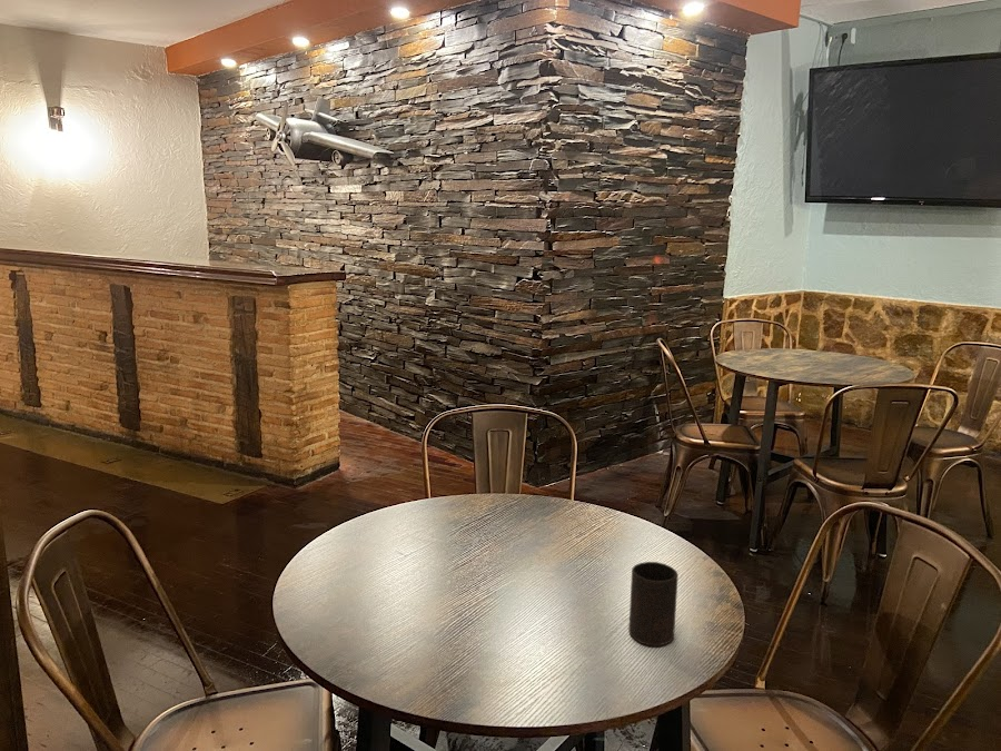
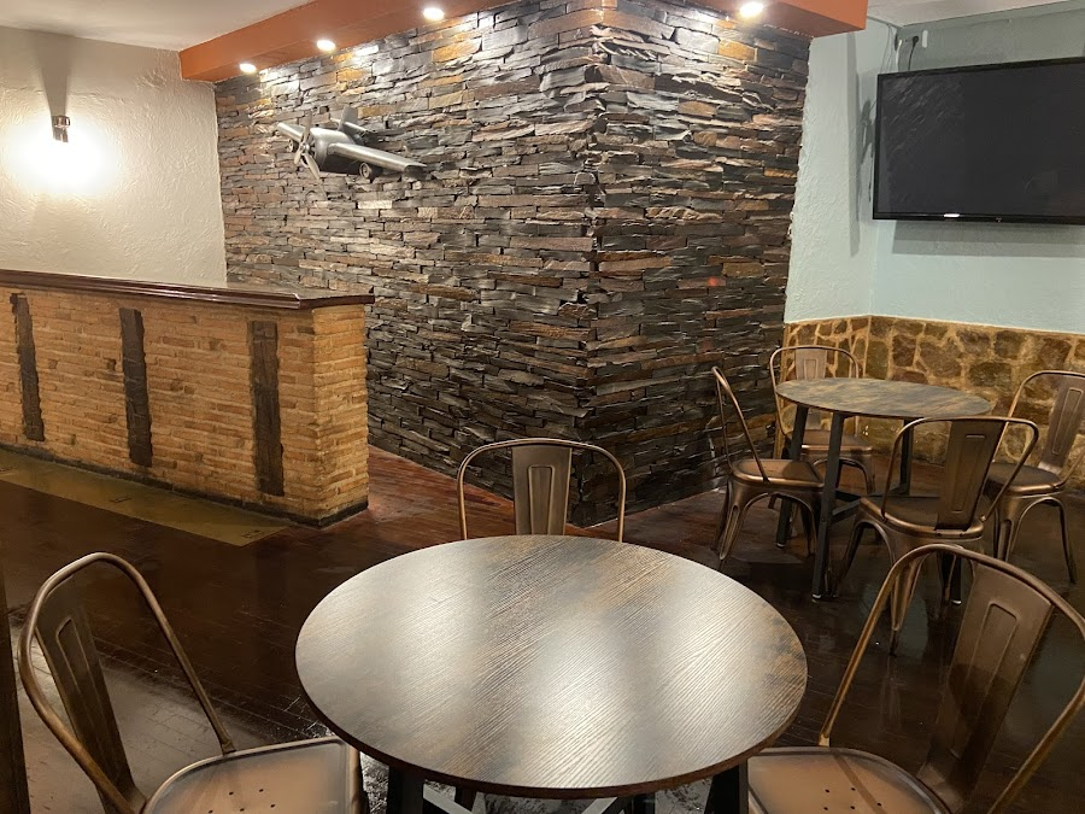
- cup (653, 602)
